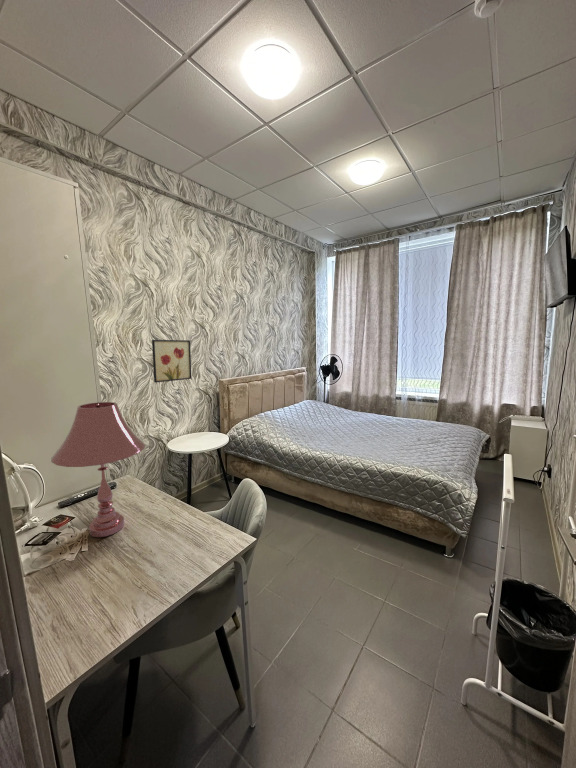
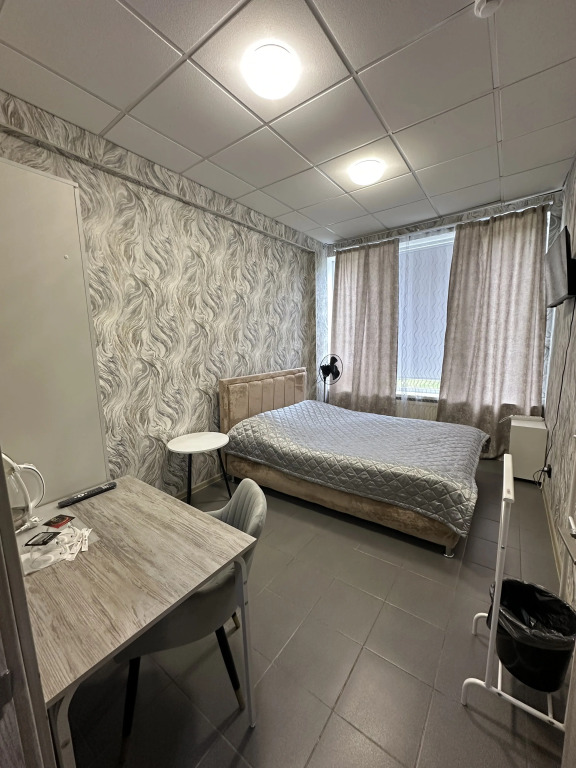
- wall art (172, 360)
- table lamp (102, 467)
